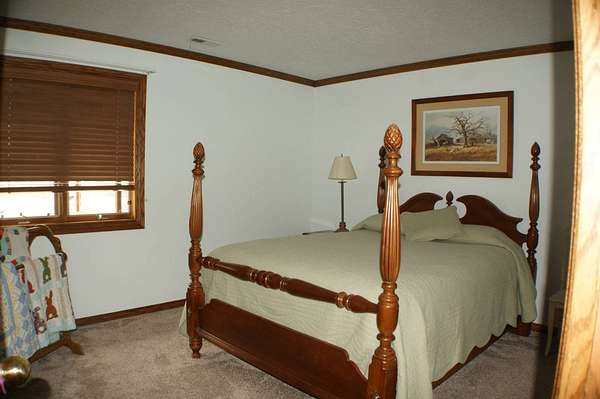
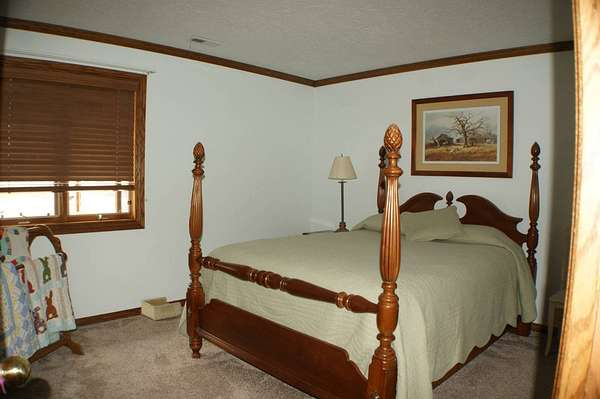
+ storage bin (161, 307)
